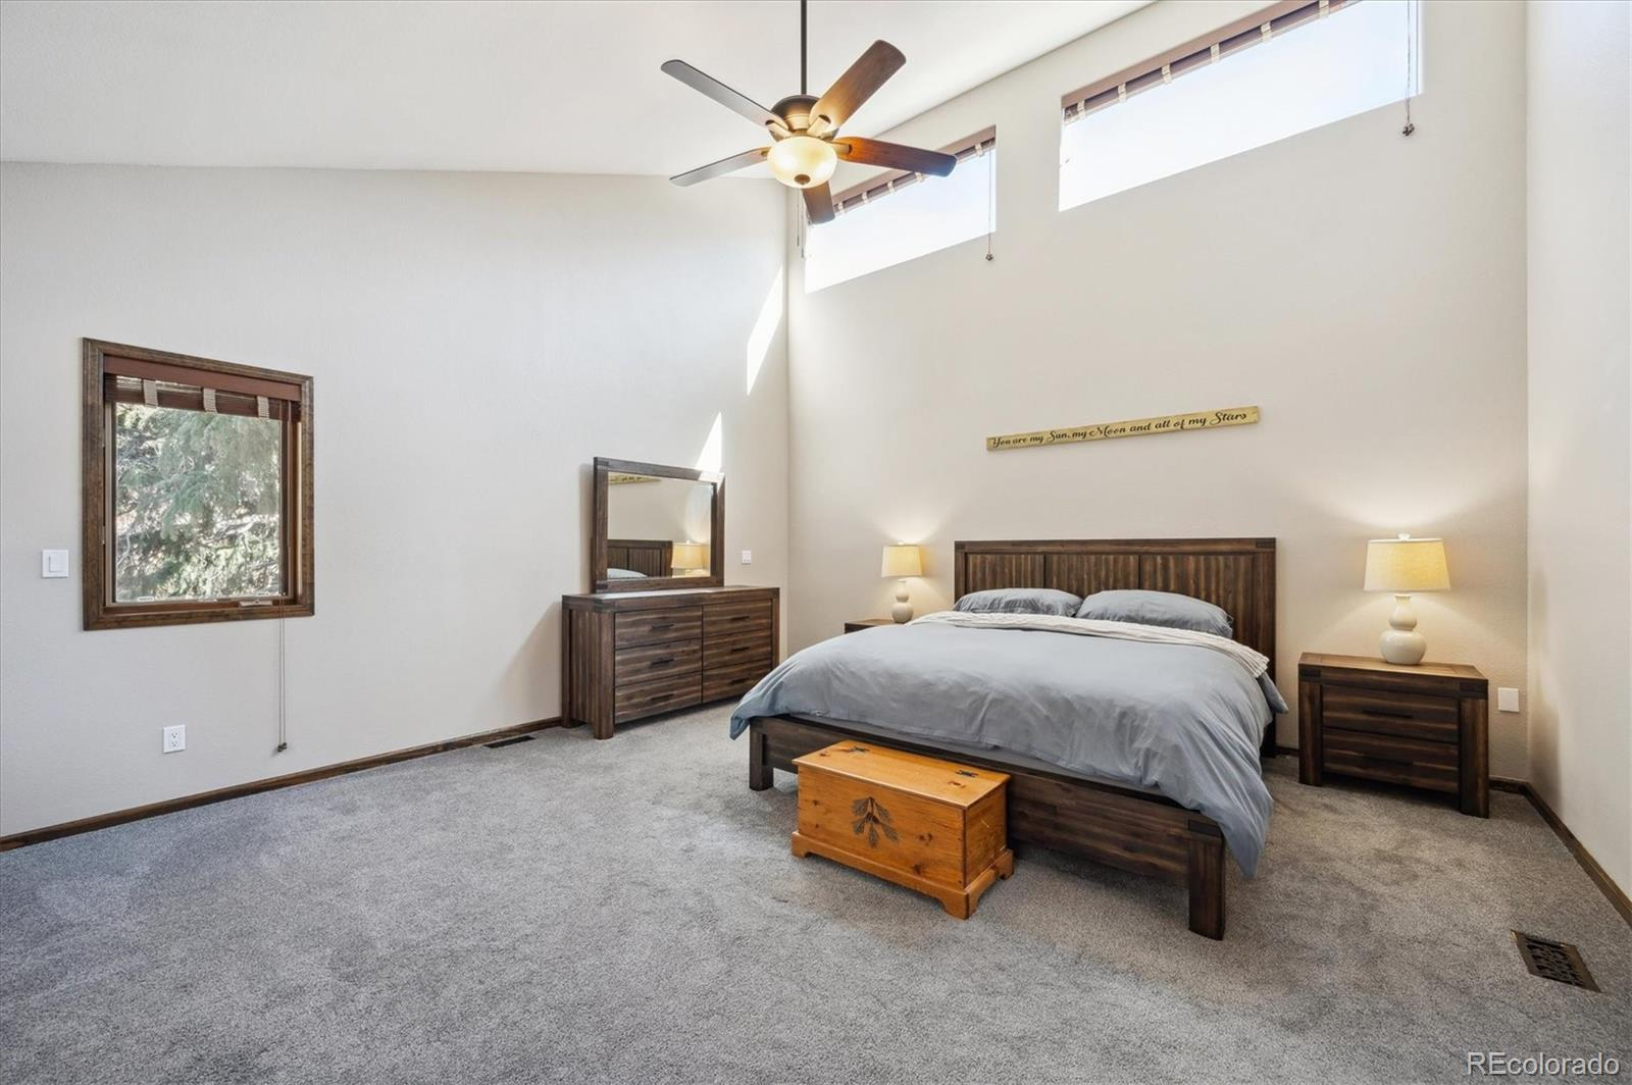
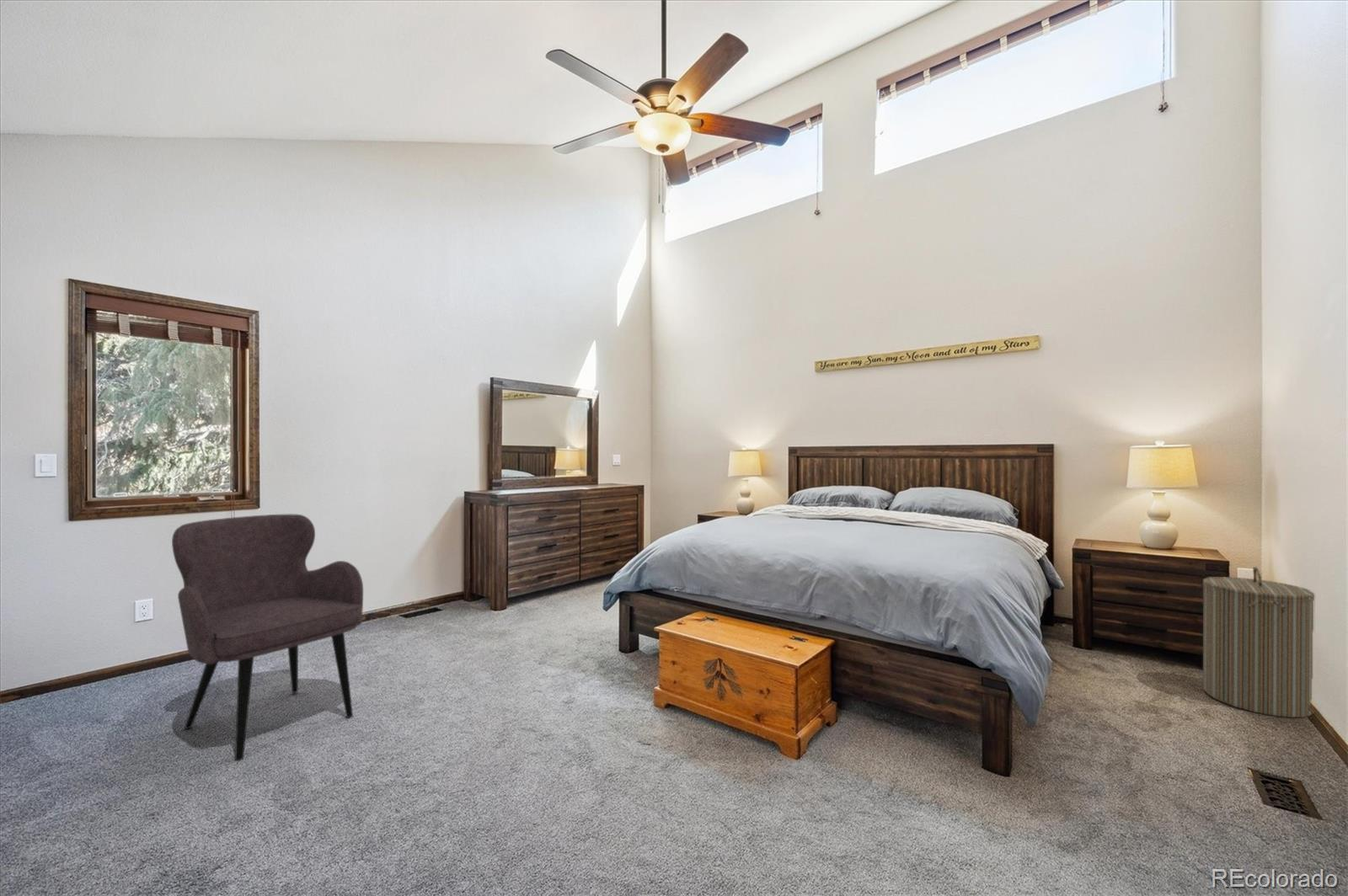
+ laundry hamper (1255, 633)
+ armchair (265, 621)
